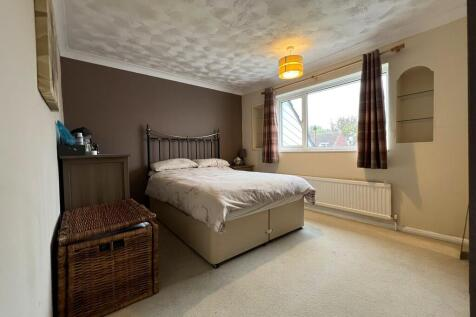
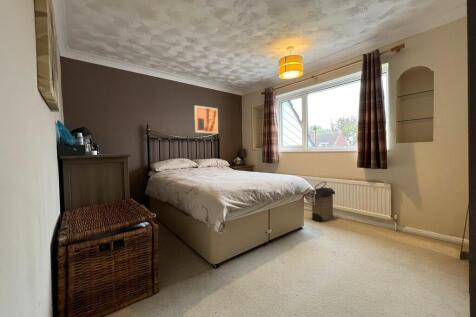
+ wall art (206, 120)
+ laundry hamper (322, 199)
